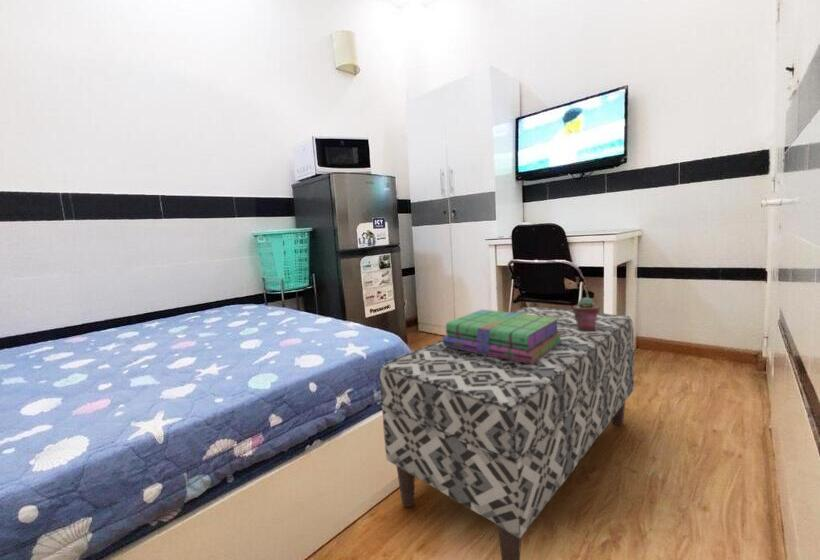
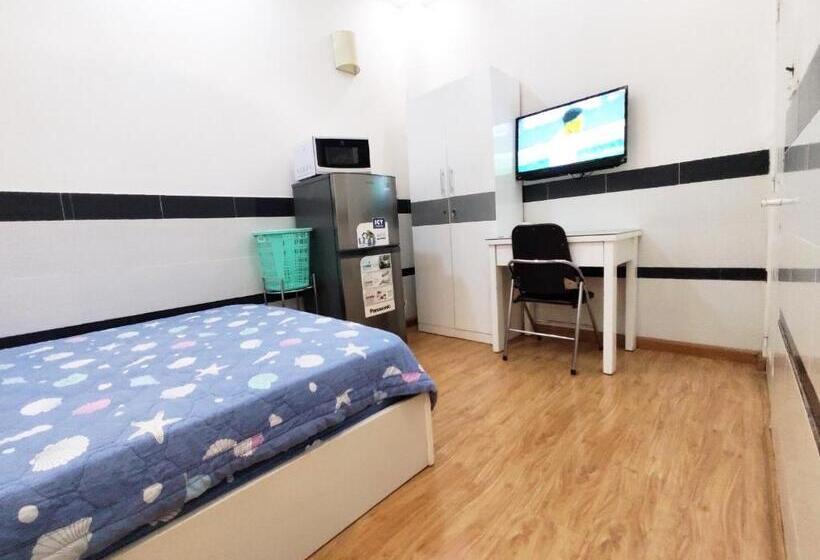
- stack of books (501, 331)
- bench (525, 398)
- potted succulent (587, 313)
